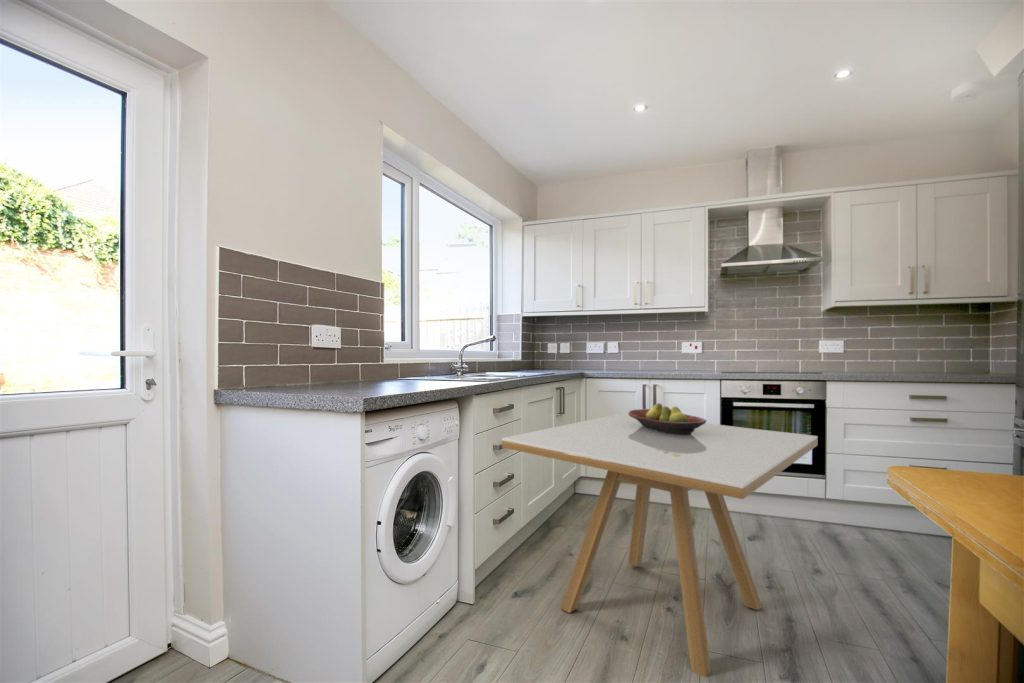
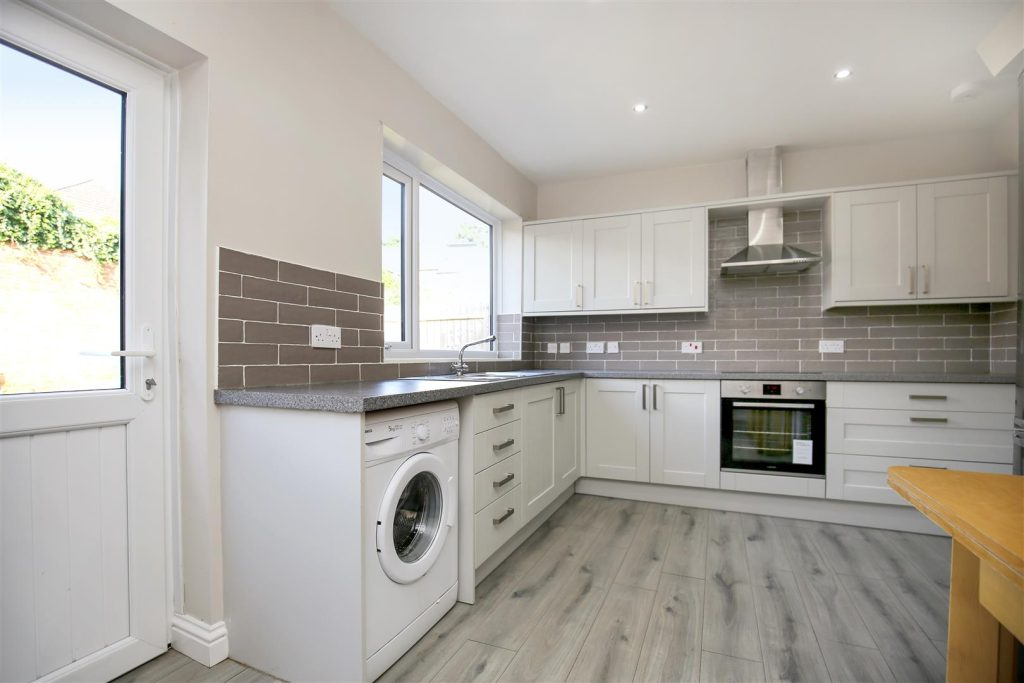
- fruit bowl (665, 416)
- dining table (673, 521)
